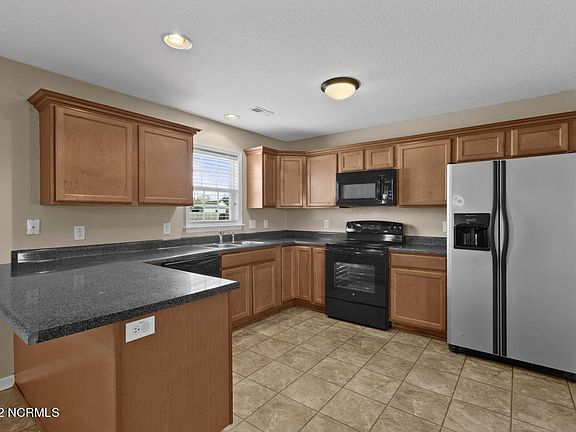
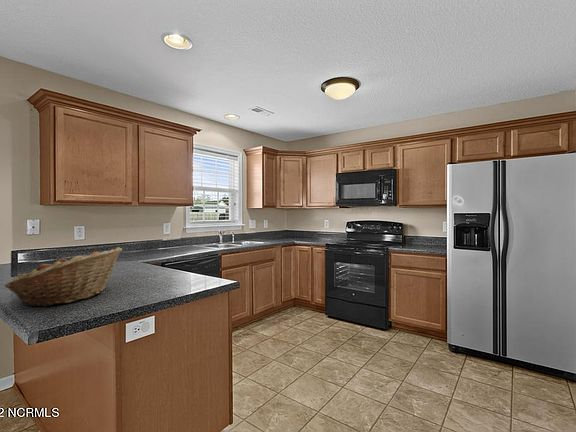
+ fruit basket (71, 272)
